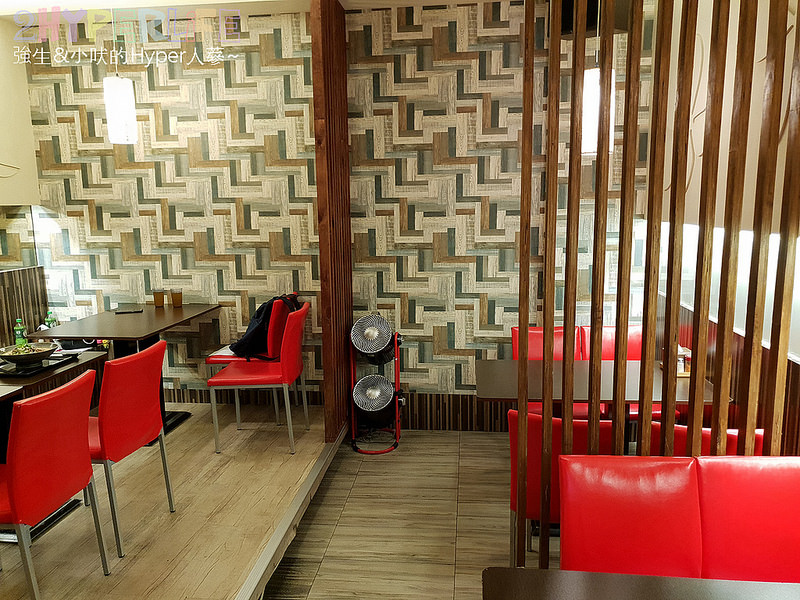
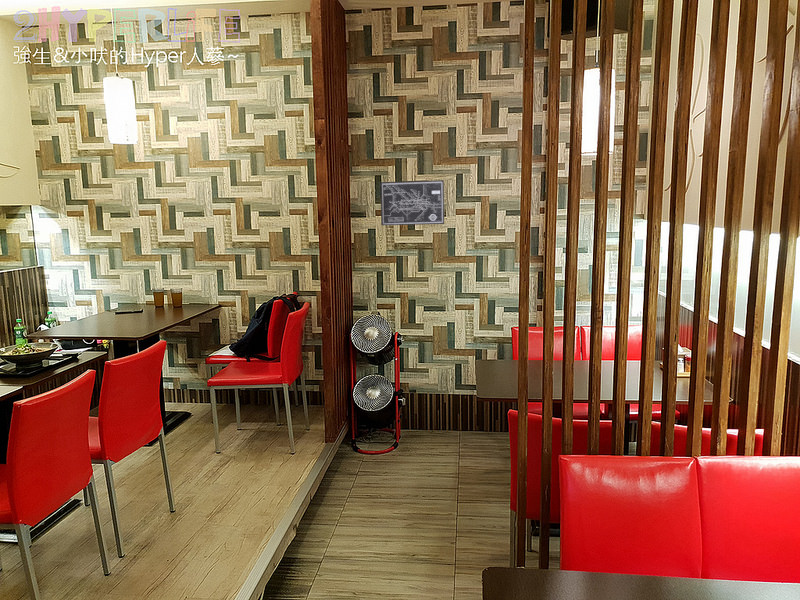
+ wall art (412, 203)
